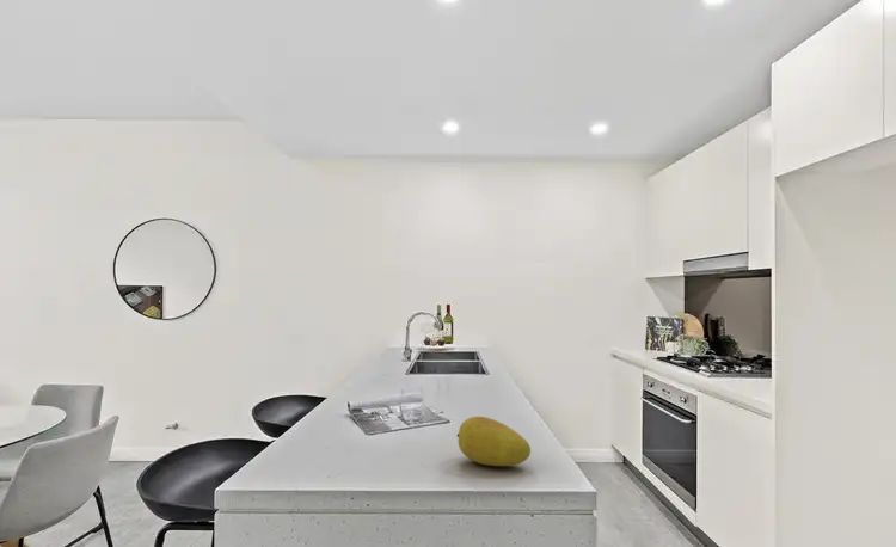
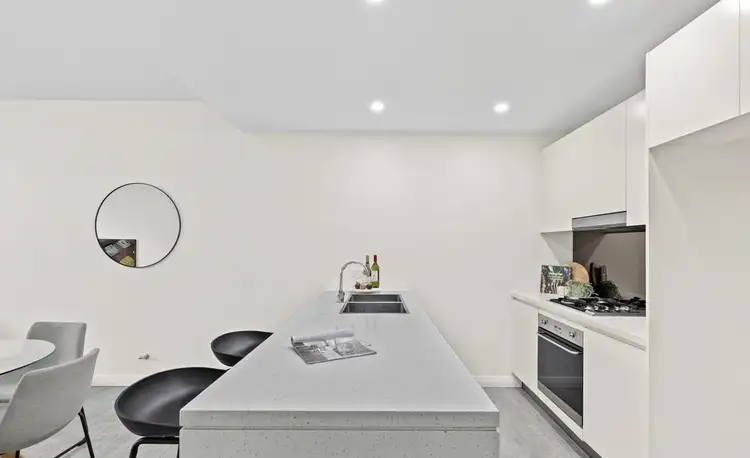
- fruit (493, 441)
